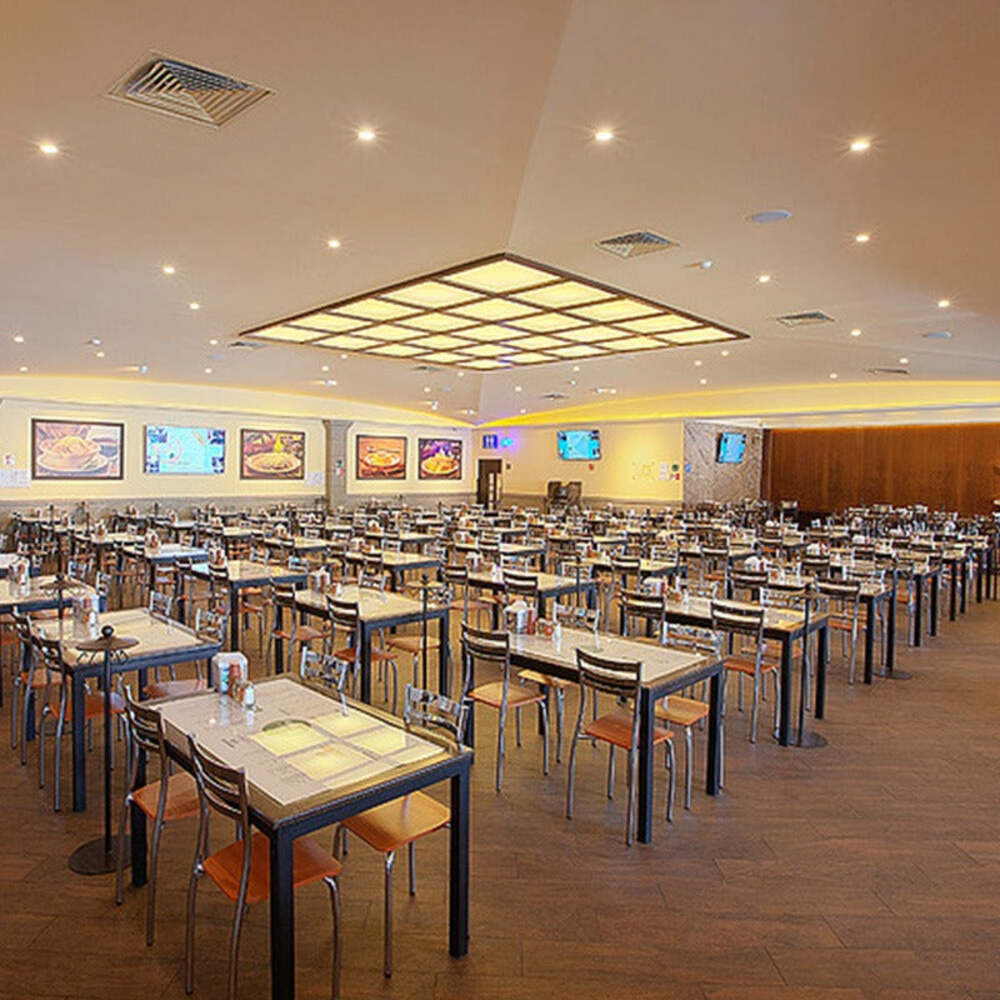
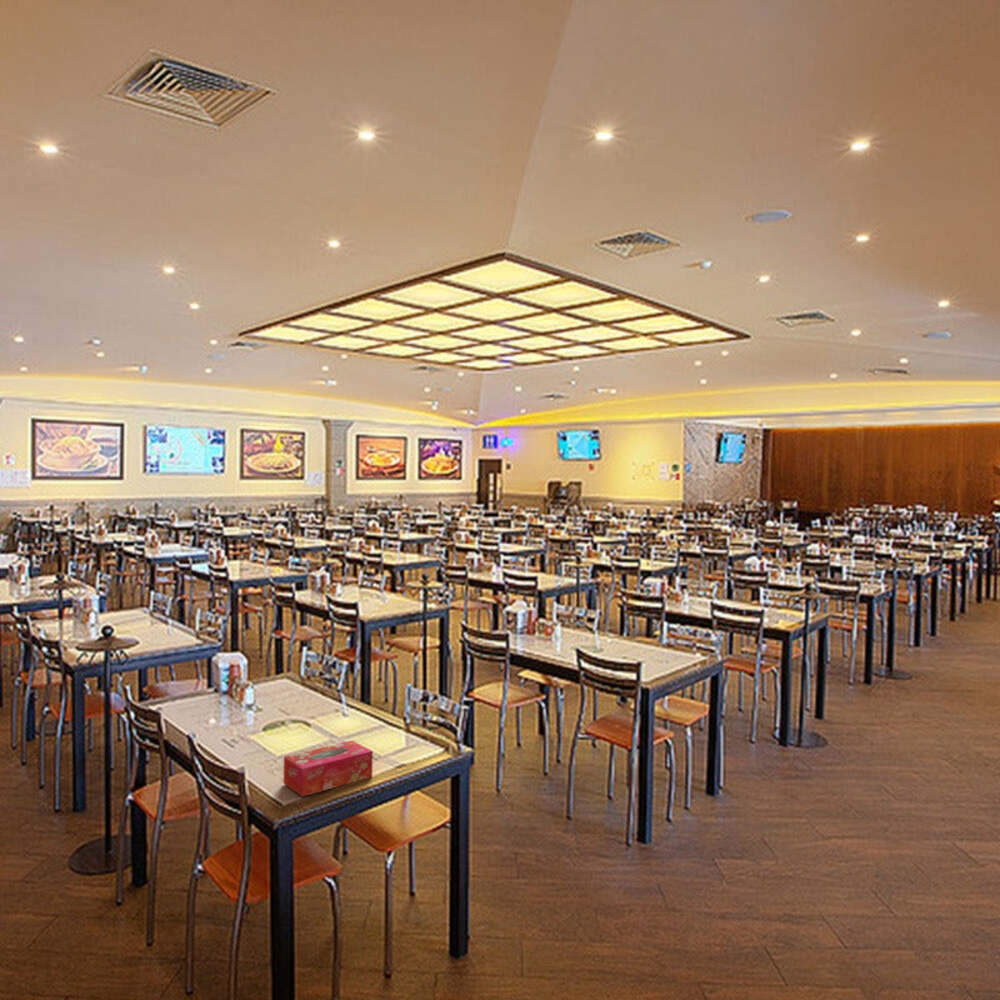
+ tissue box (328, 766)
